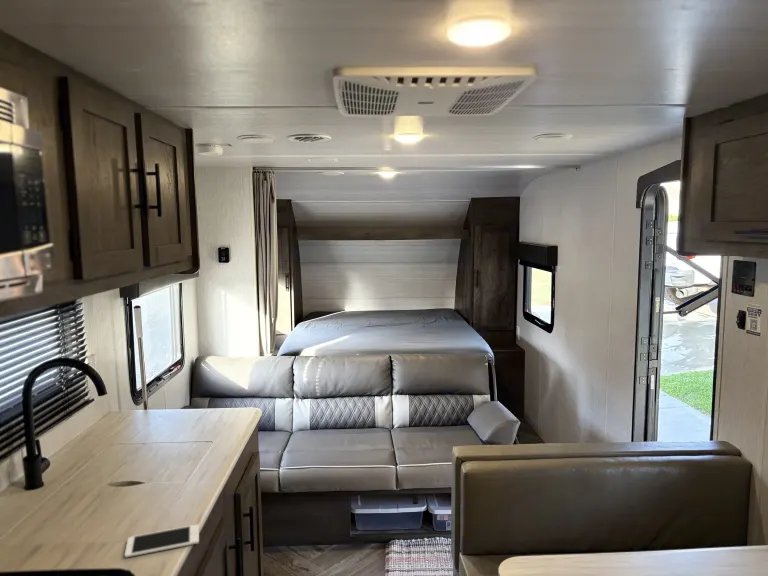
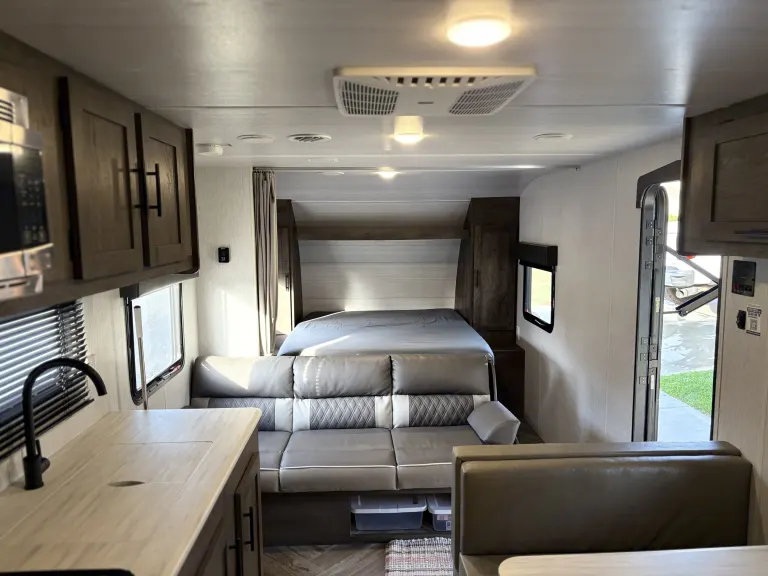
- cell phone (163, 540)
